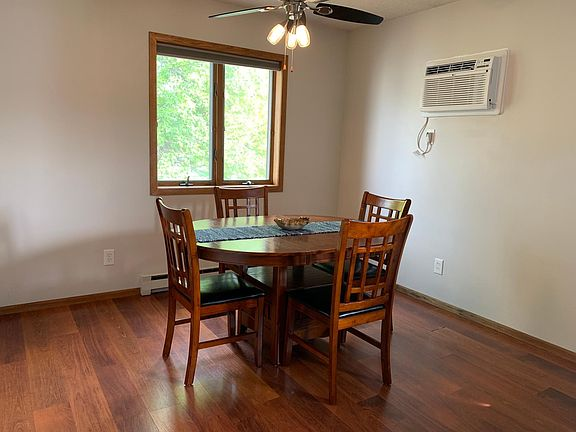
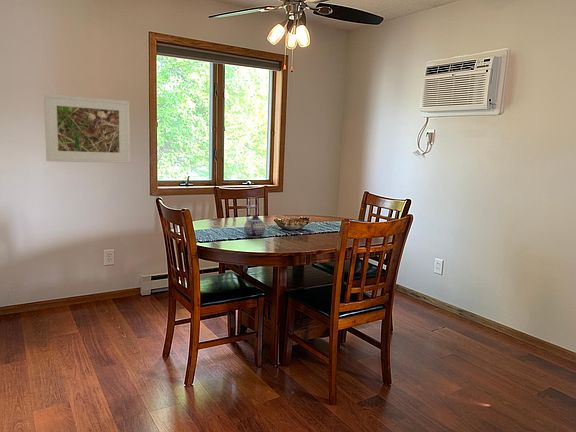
+ teapot (254, 225)
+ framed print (89, 130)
